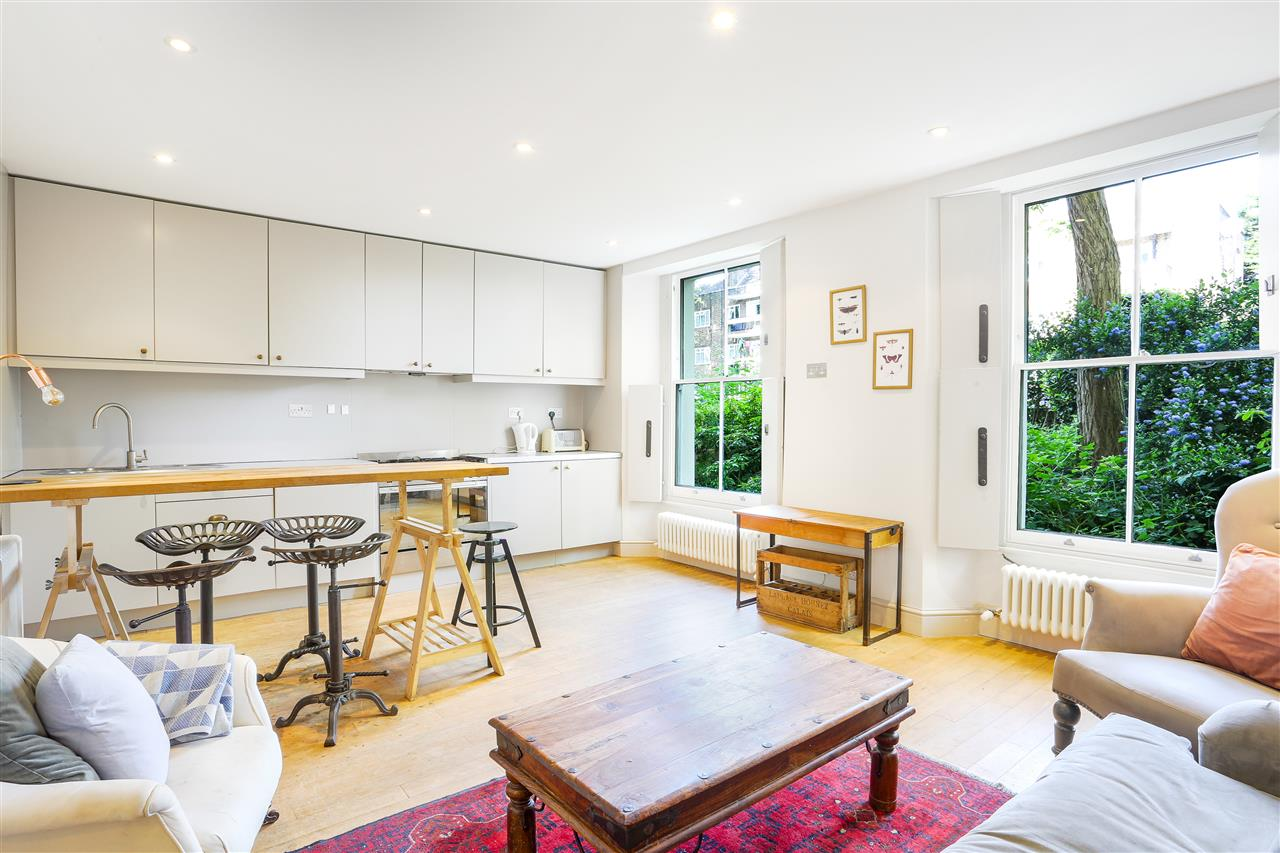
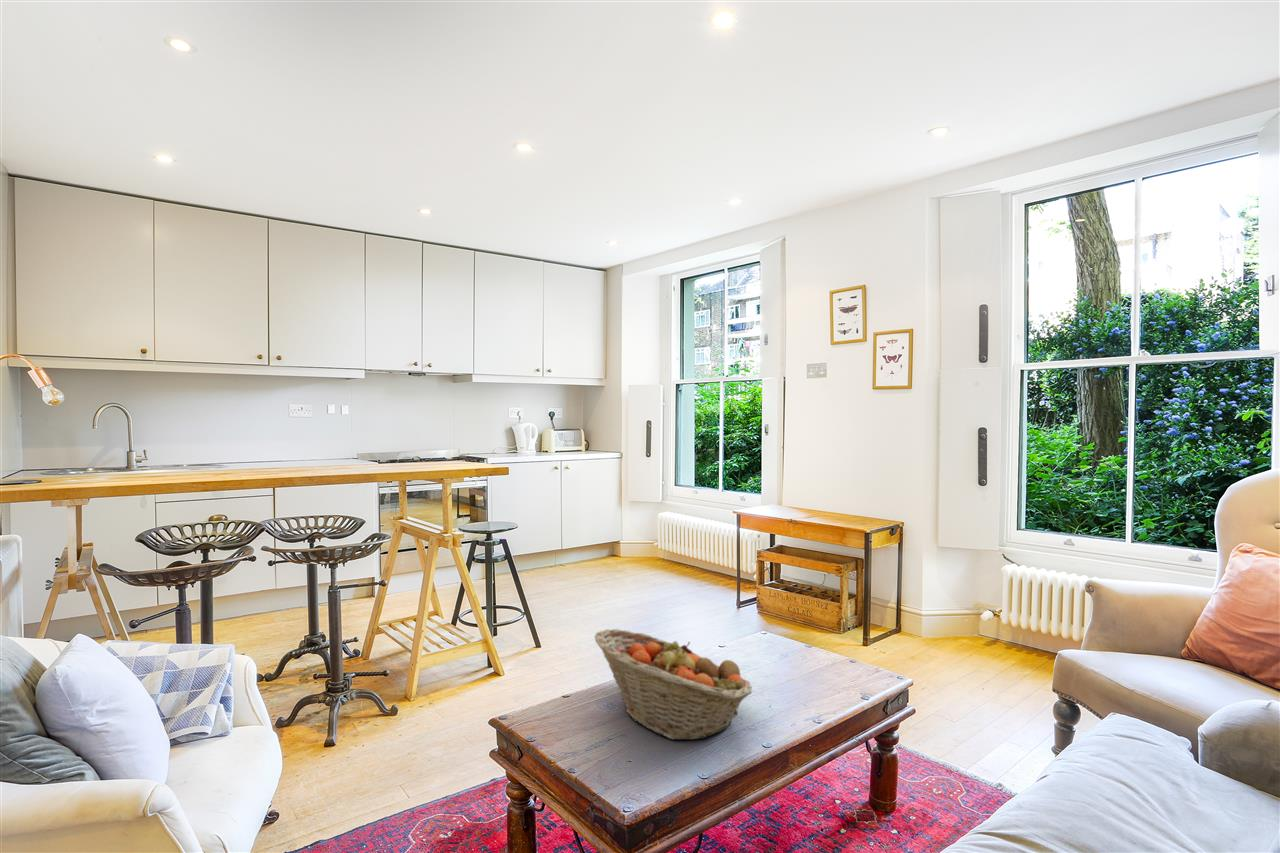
+ fruit basket (670, 674)
